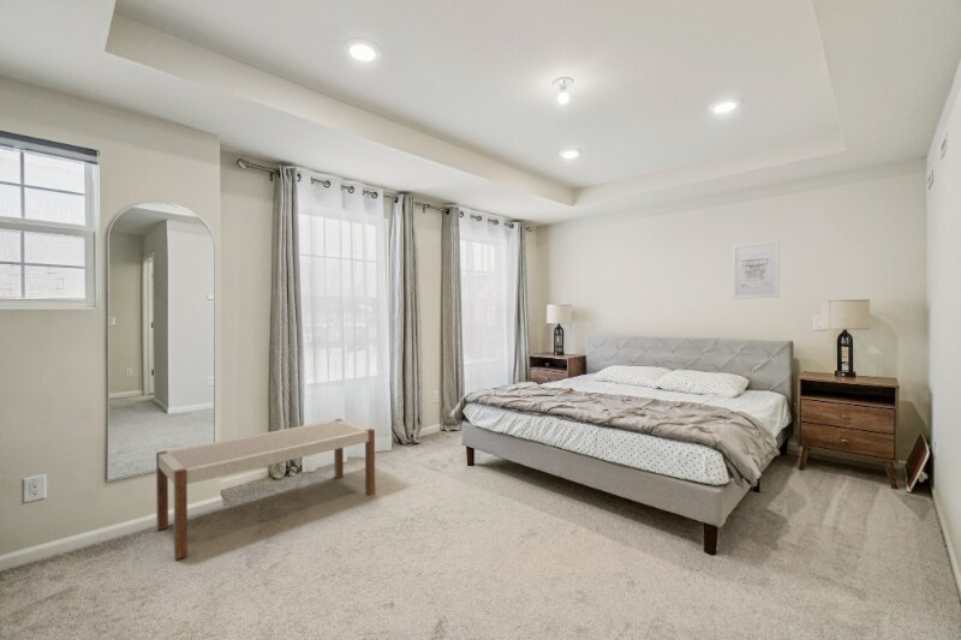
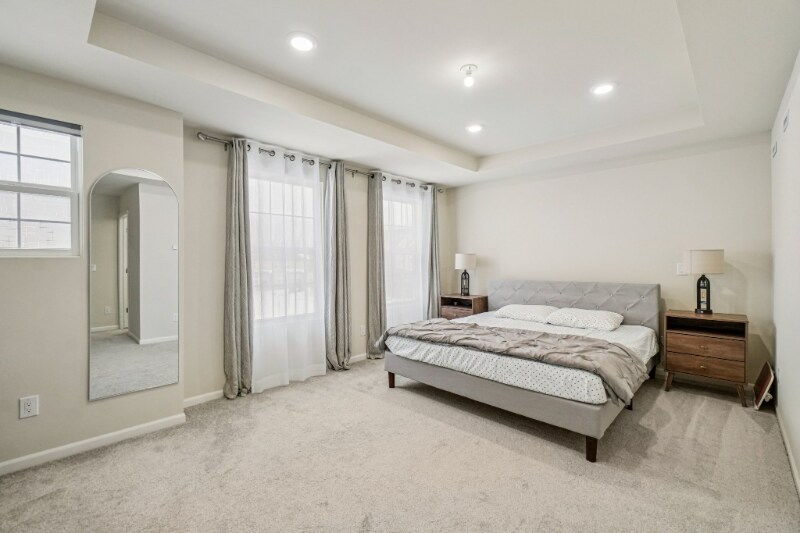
- bench (271, 463)
- wall art (754, 270)
